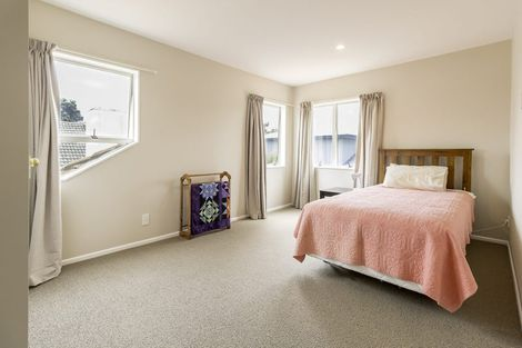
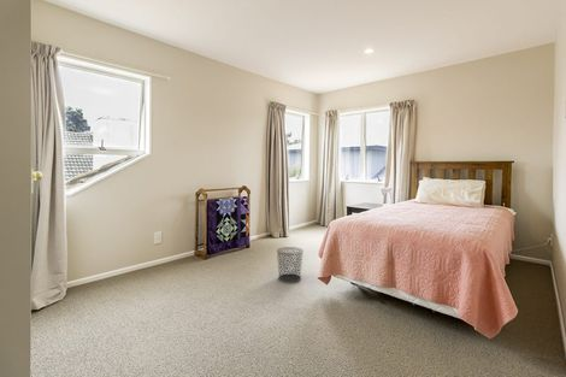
+ waste bin (289, 264)
